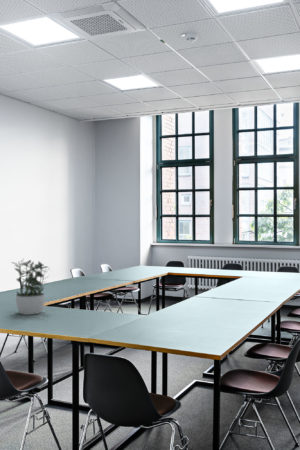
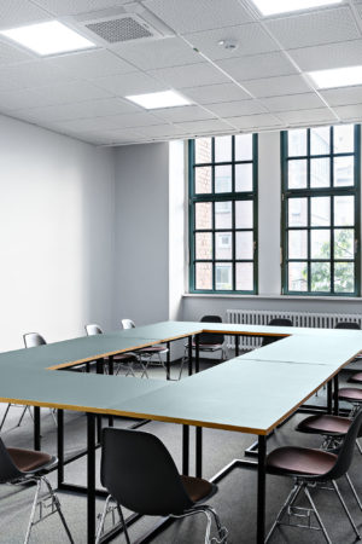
- potted plant (31, 284)
